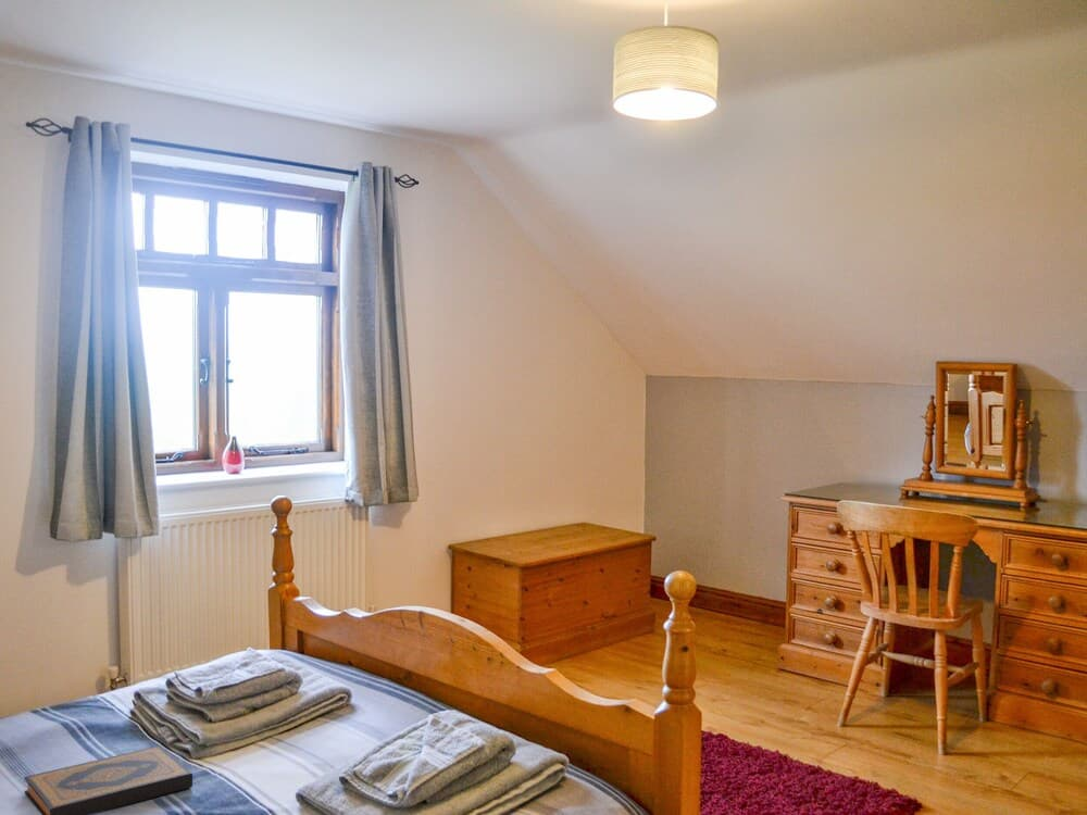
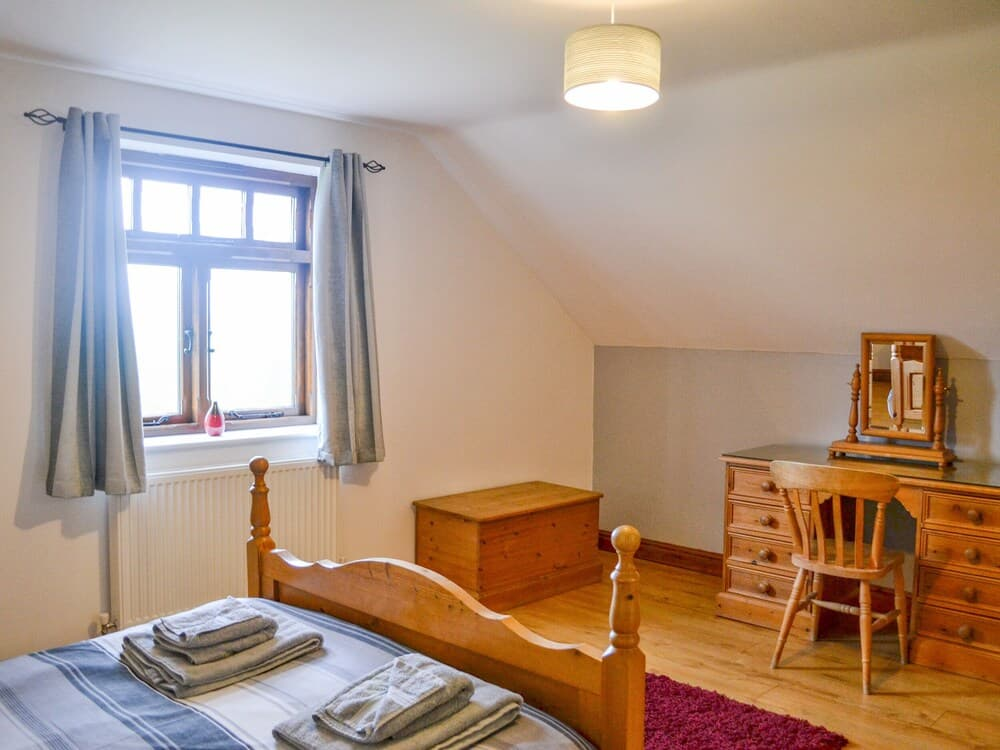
- hardback book (109, 781)
